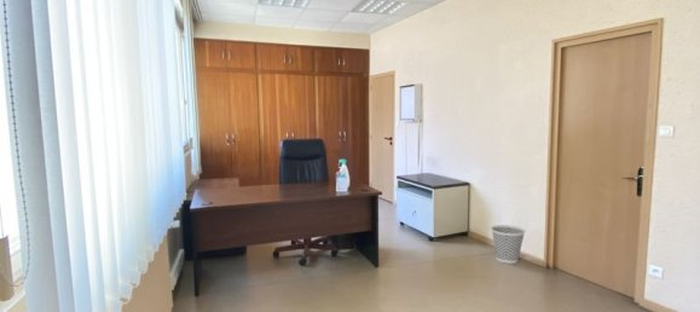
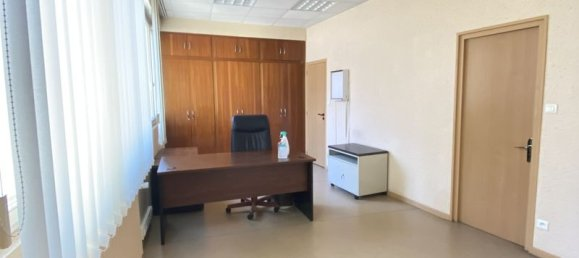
- wastebasket (507, 244)
